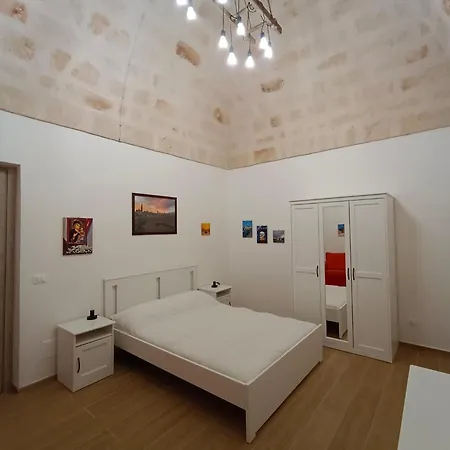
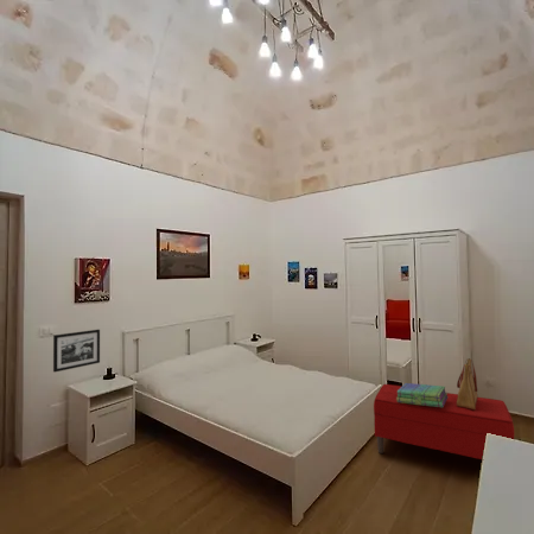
+ bench (438, 427)
+ picture frame (77, 349)
+ shopping bag (466, 382)
+ stack of books (422, 395)
